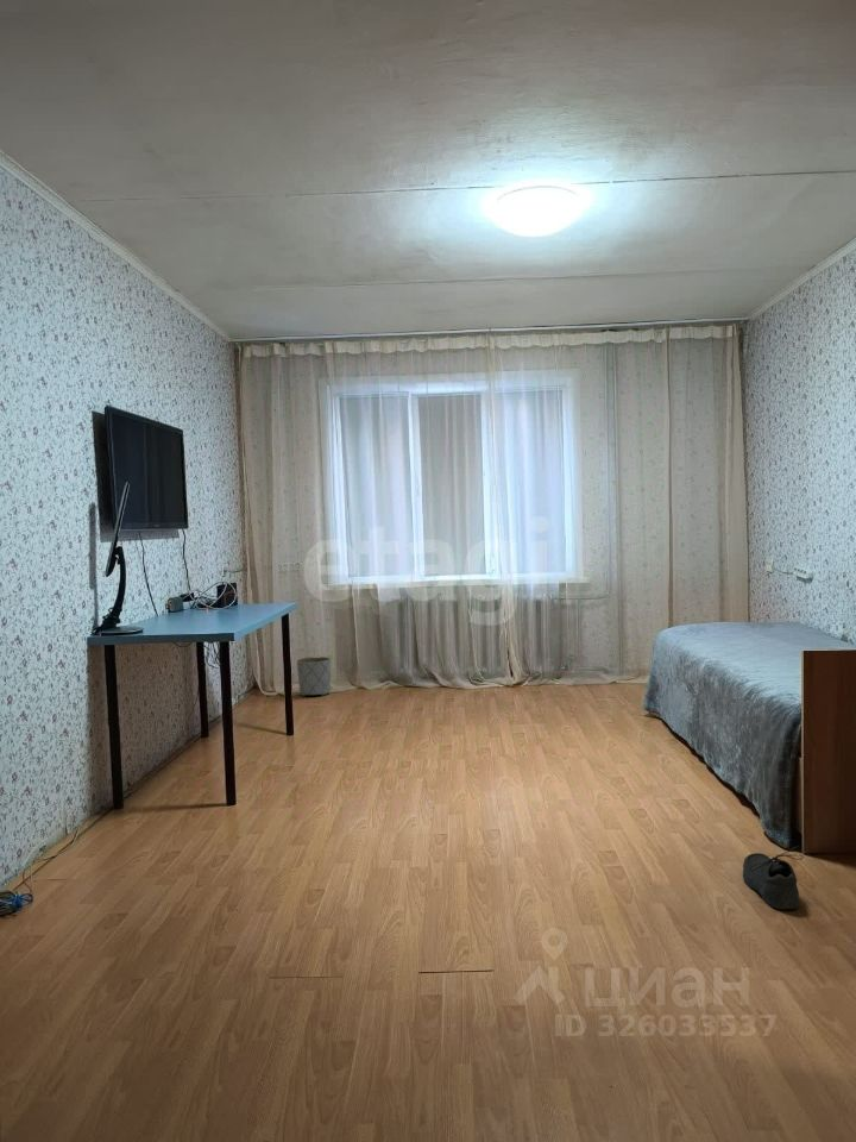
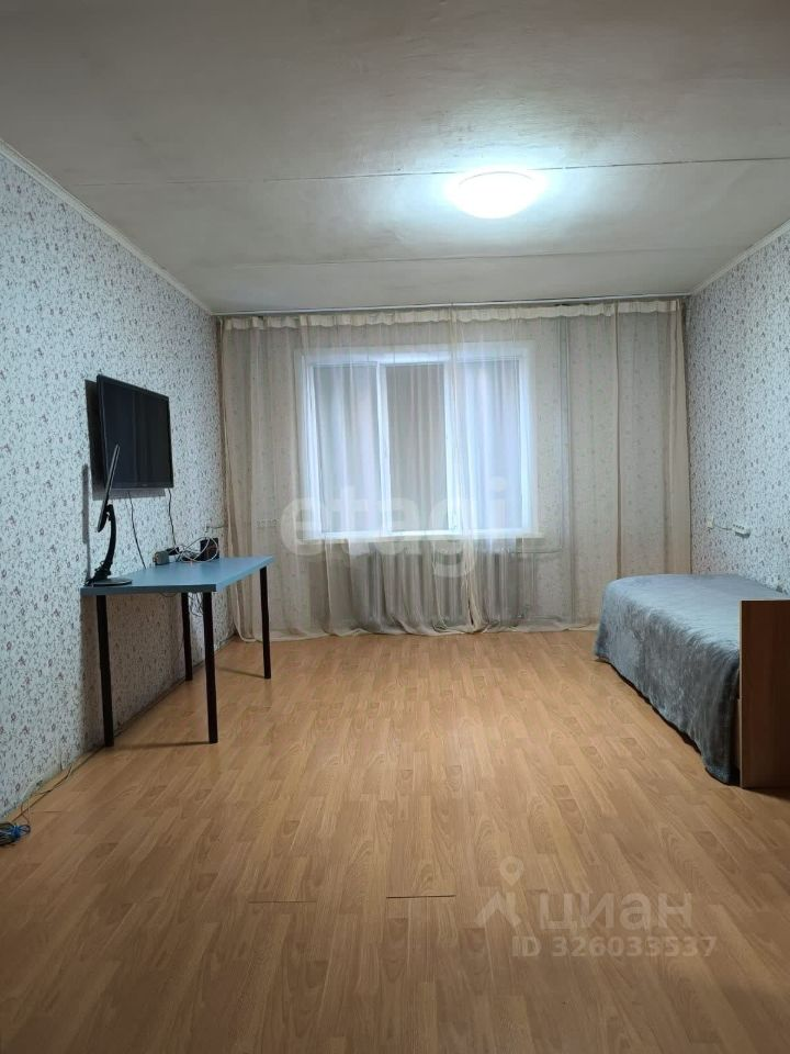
- planter (314, 676)
- shoe (773, 865)
